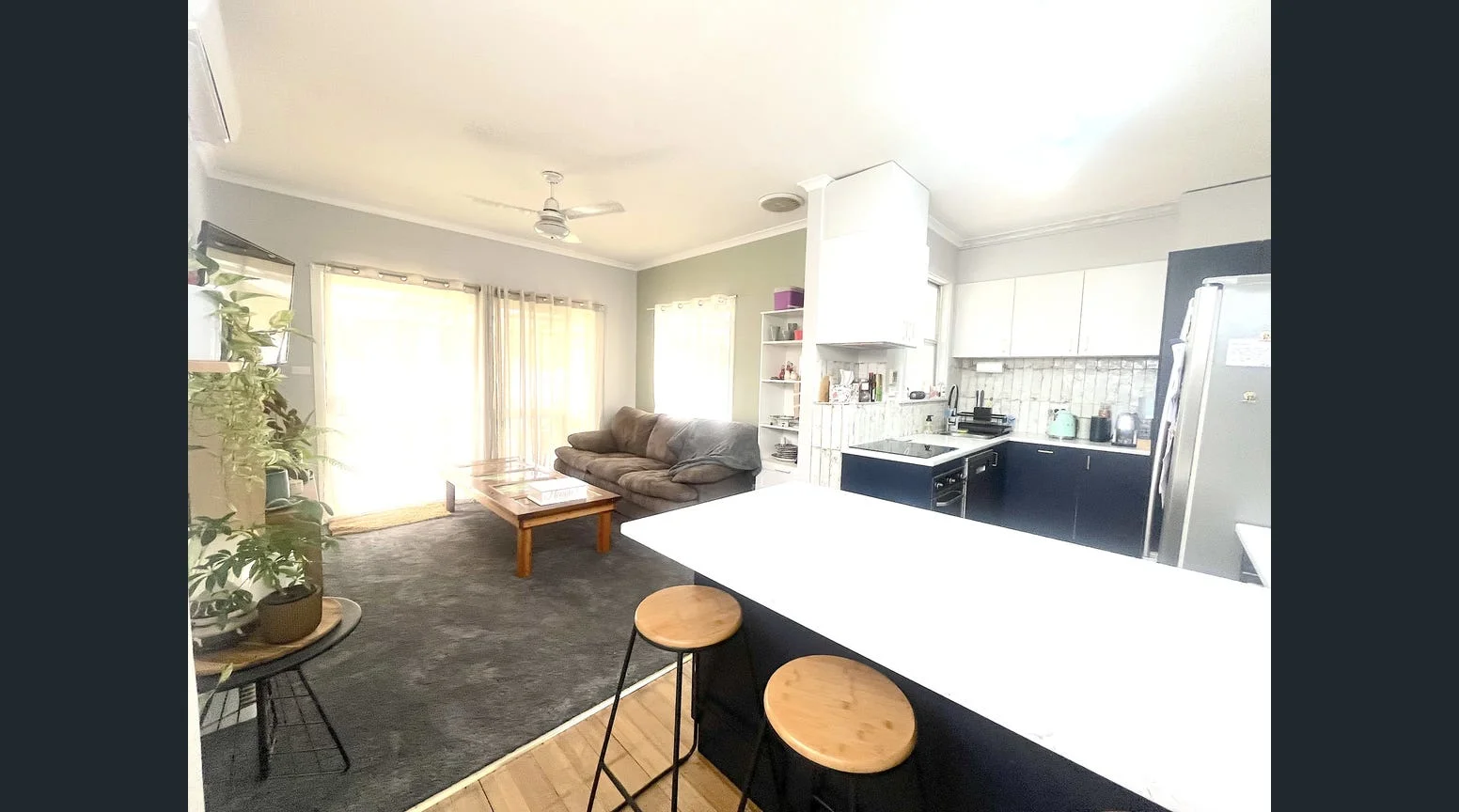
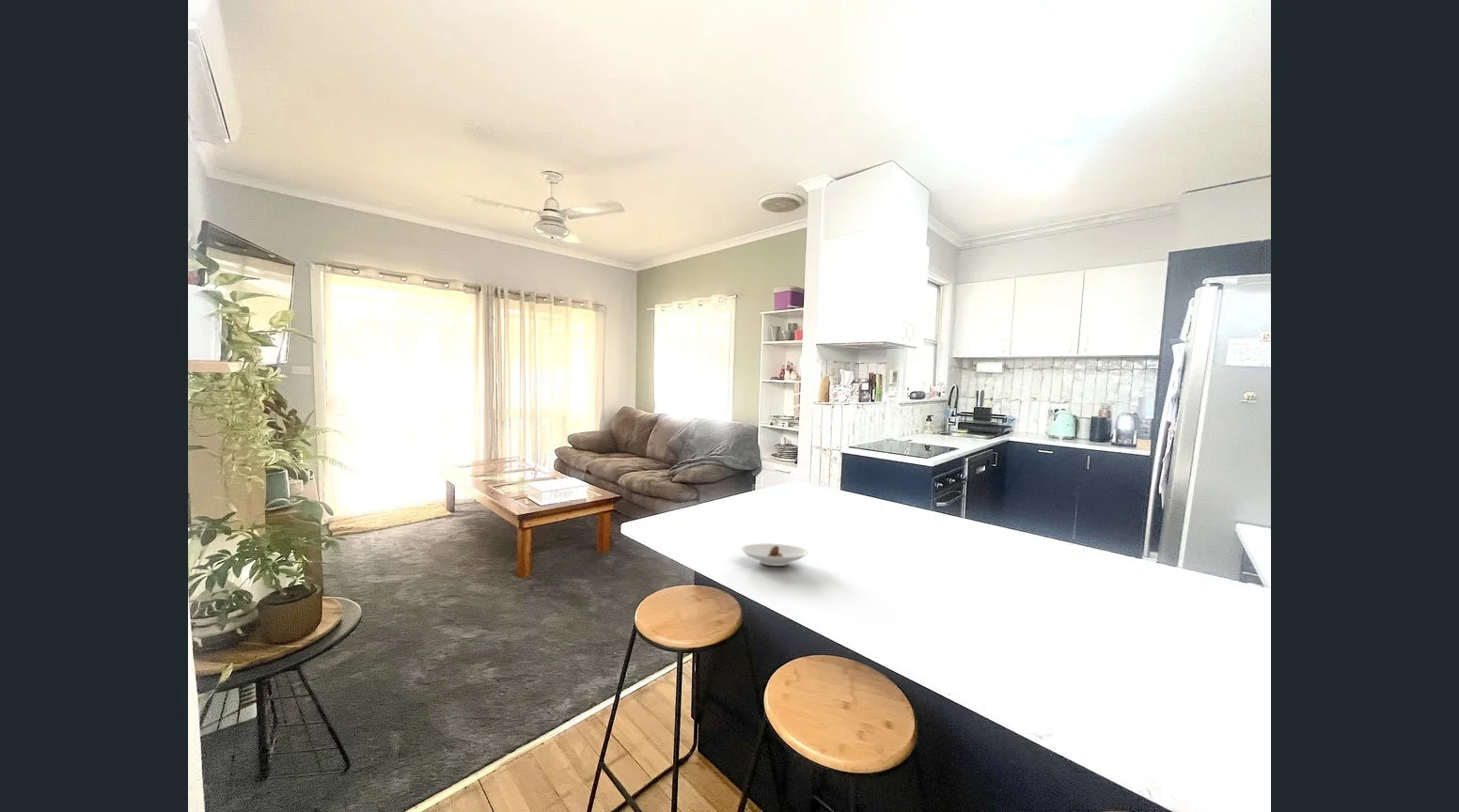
+ saucer (774, 554)
